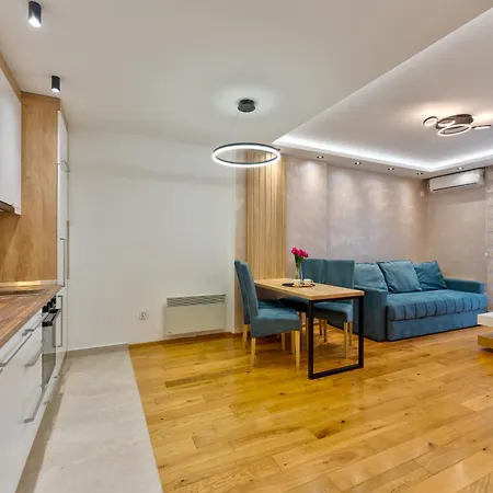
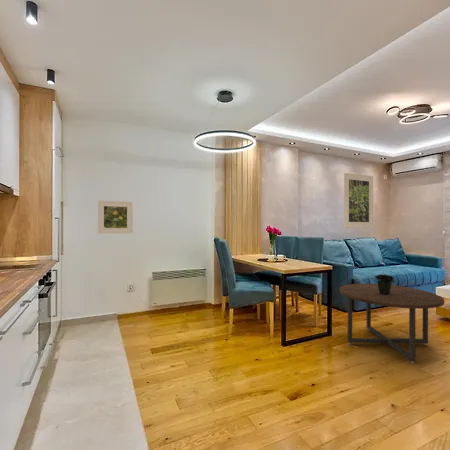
+ potted plant (385, 276)
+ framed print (115, 217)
+ coffee table (388, 306)
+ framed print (358, 201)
